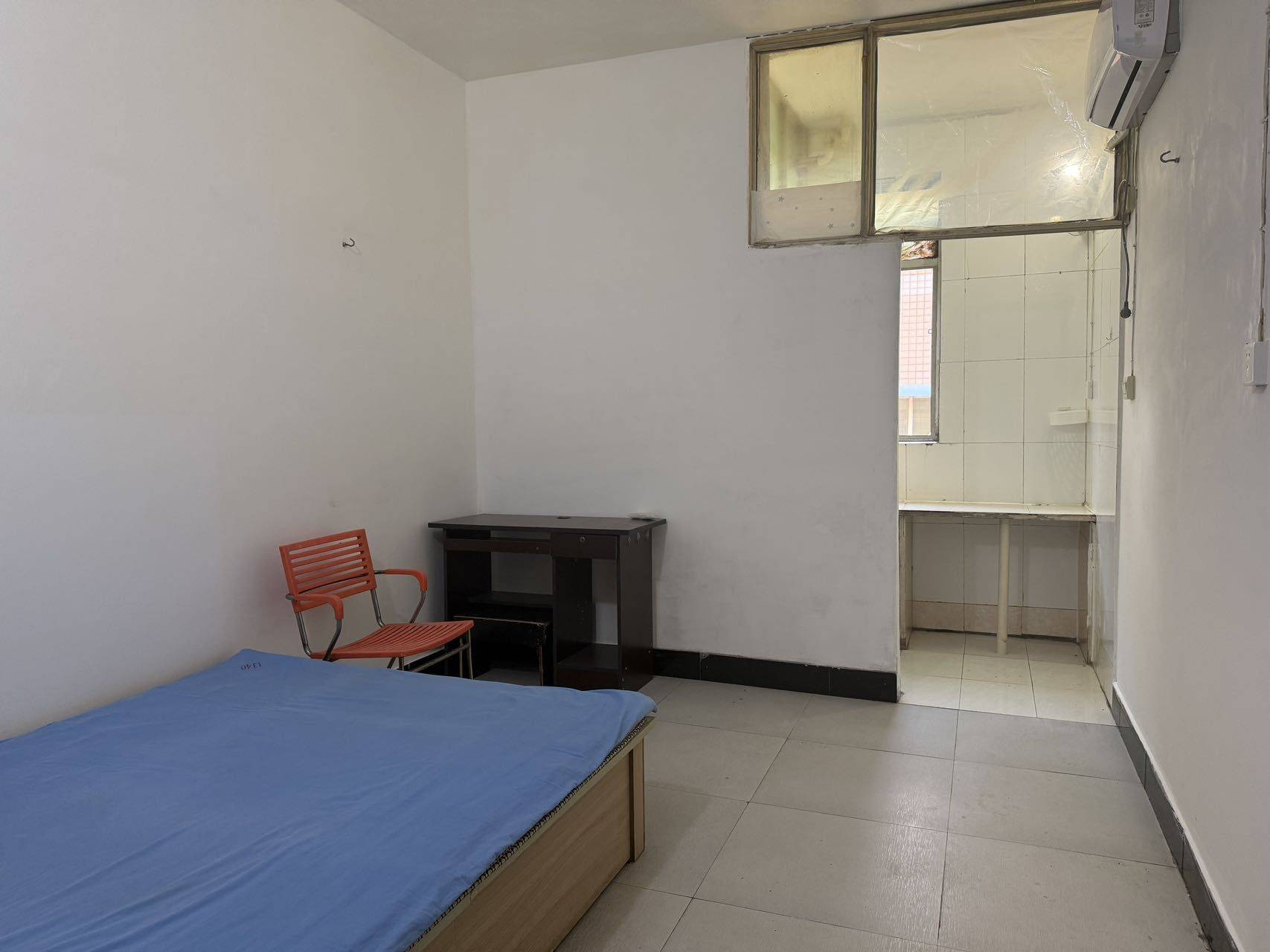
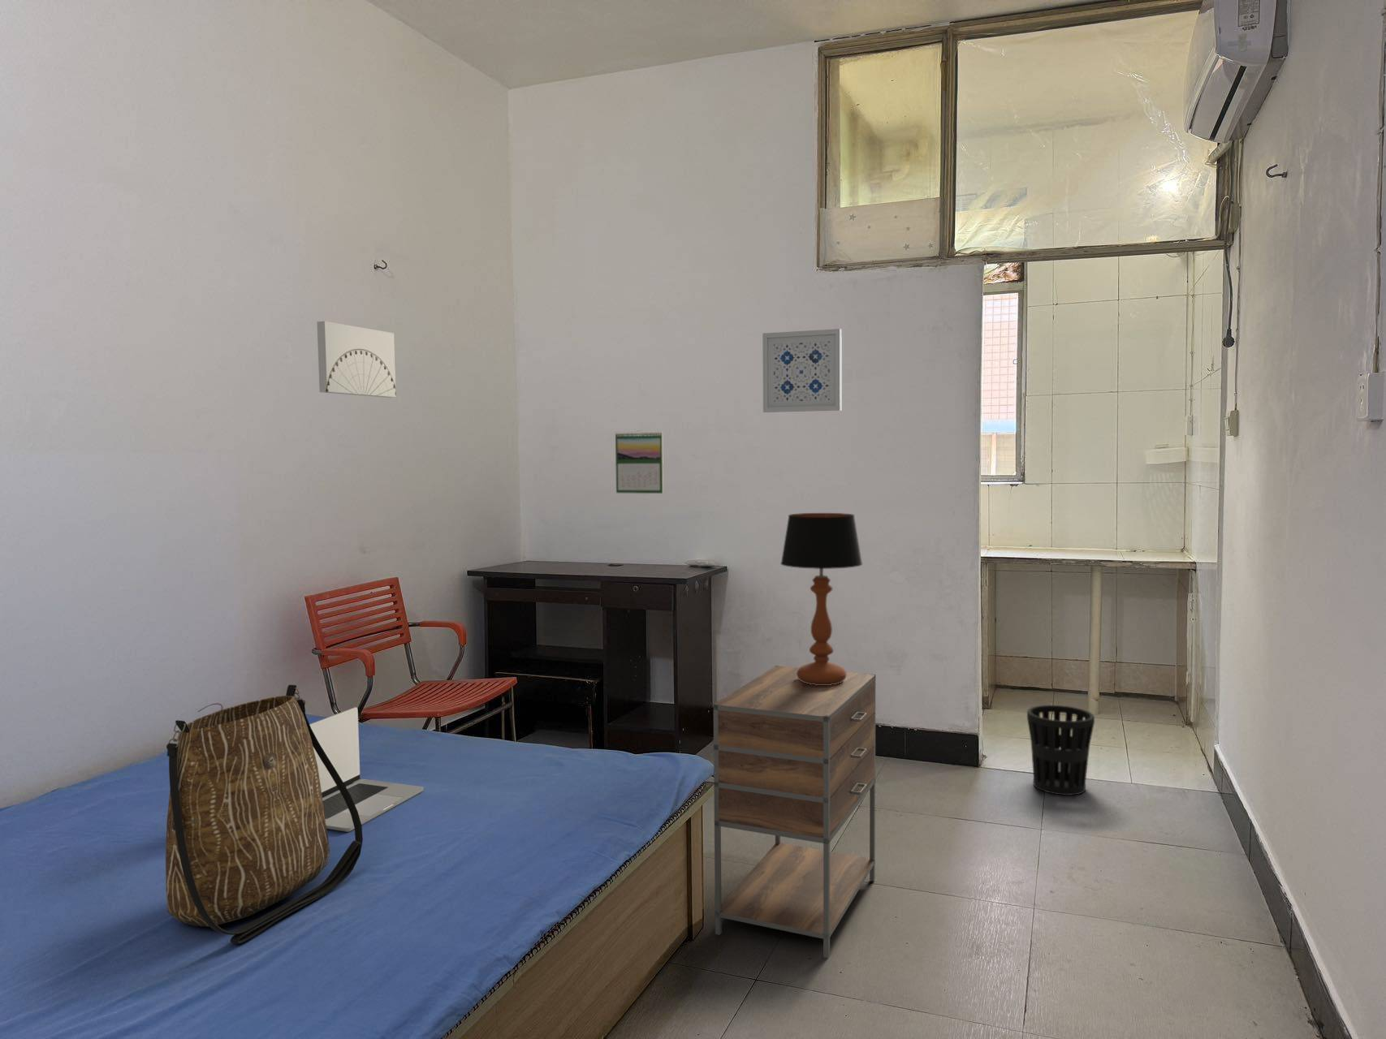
+ tote bag (255, 800)
+ table lamp (821, 597)
+ wall art (358, 361)
+ laptop (351, 765)
+ nightstand (804, 798)
+ wastebasket (1060, 749)
+ calendar (640, 462)
+ wall art (801, 371)
